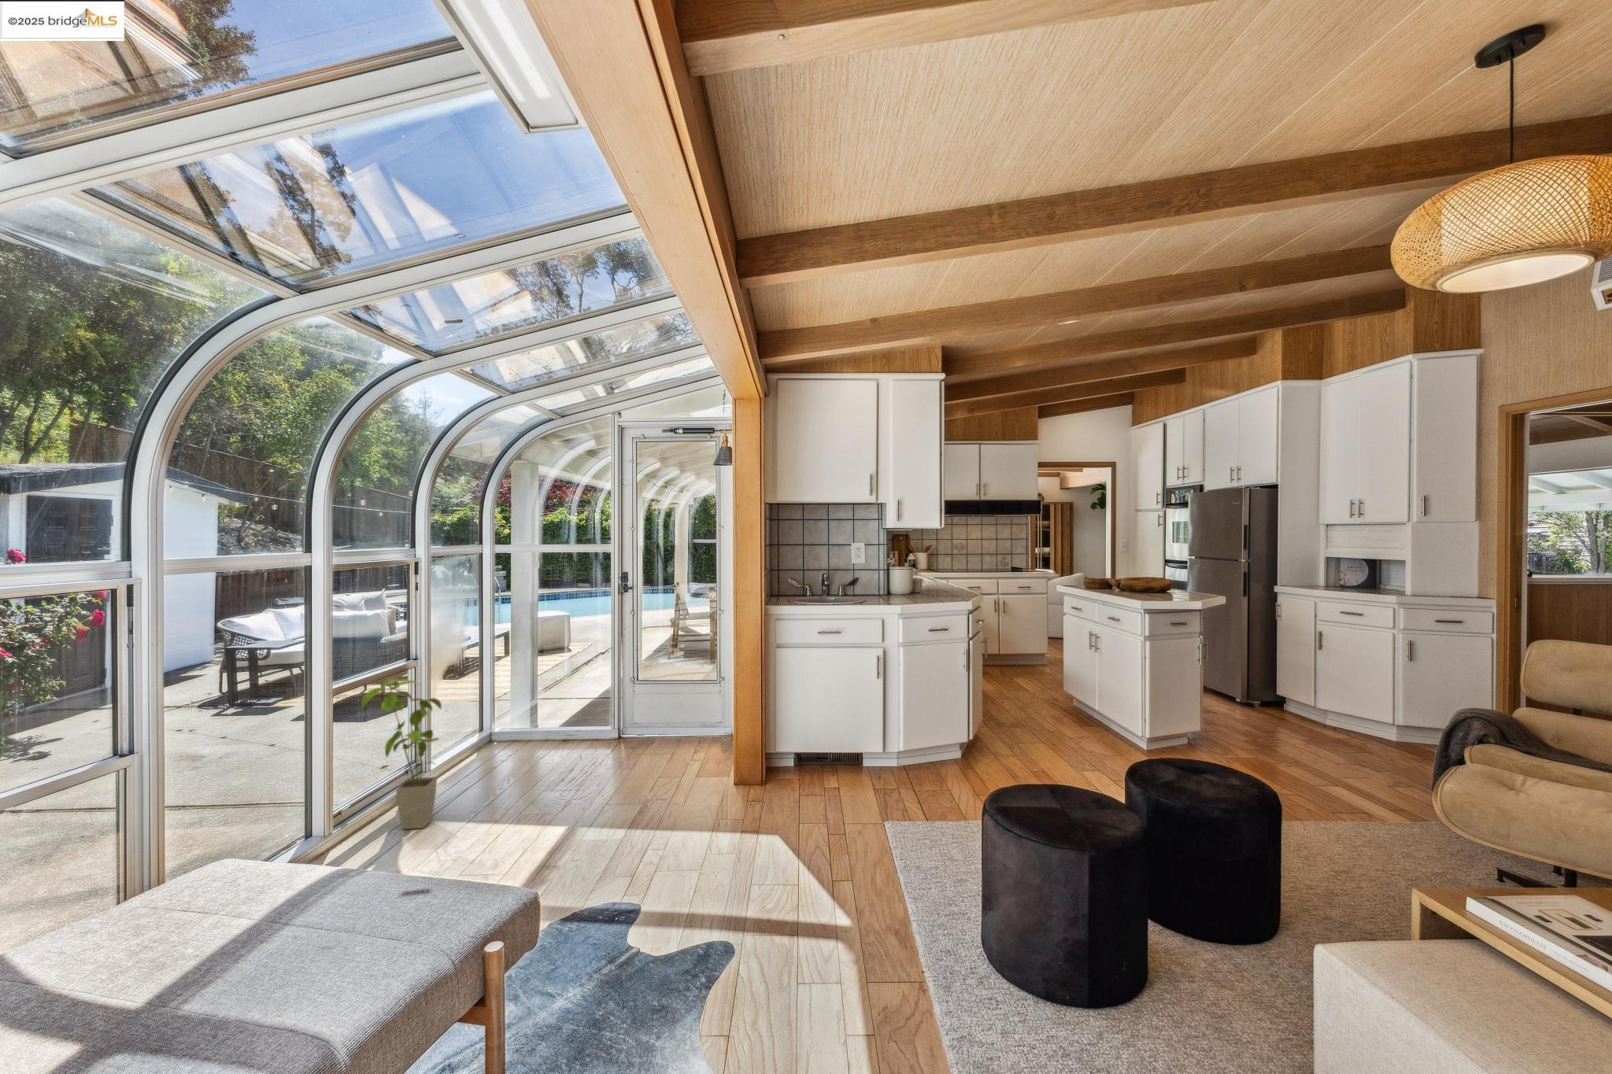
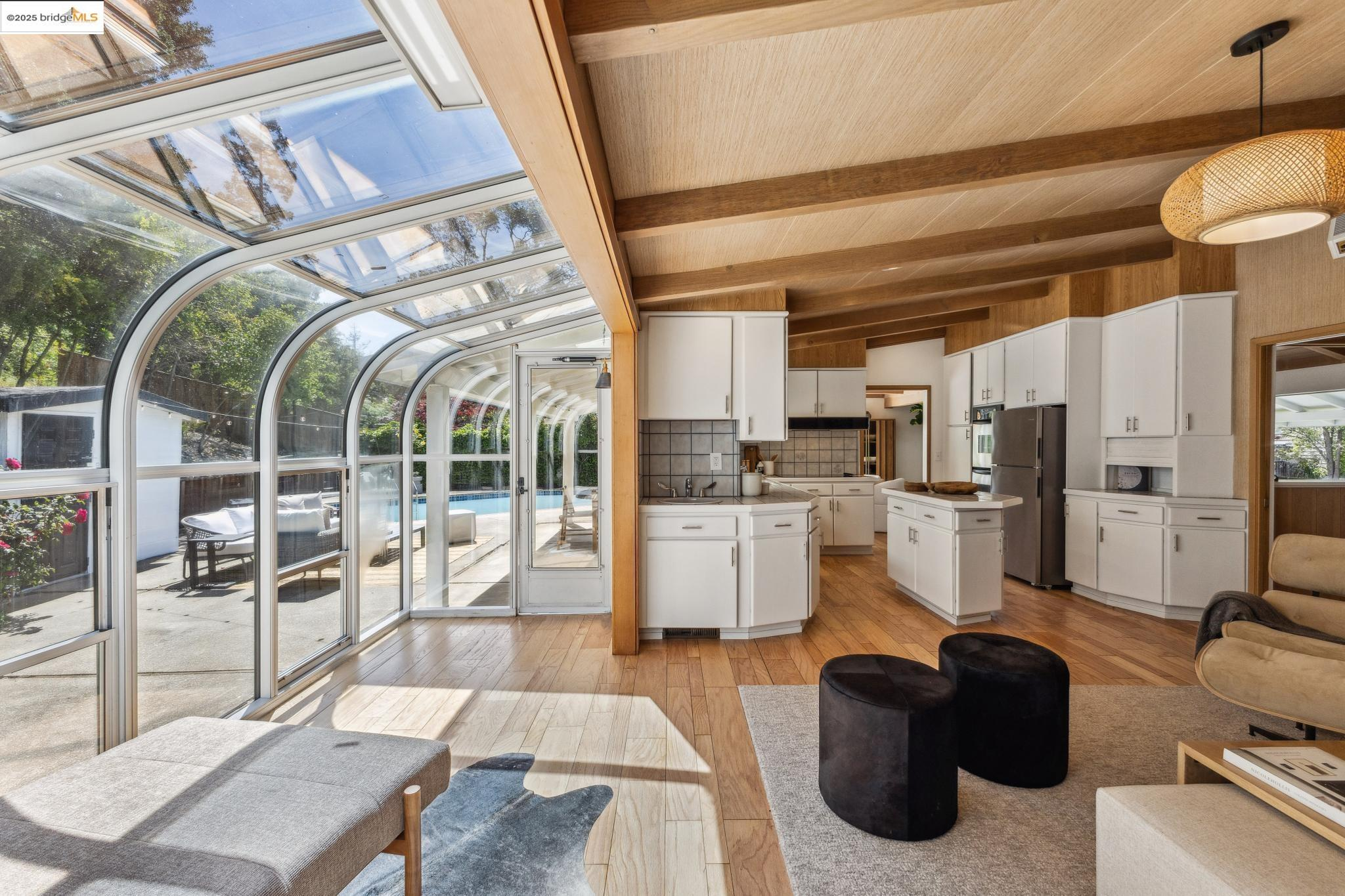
- house plant (406, 755)
